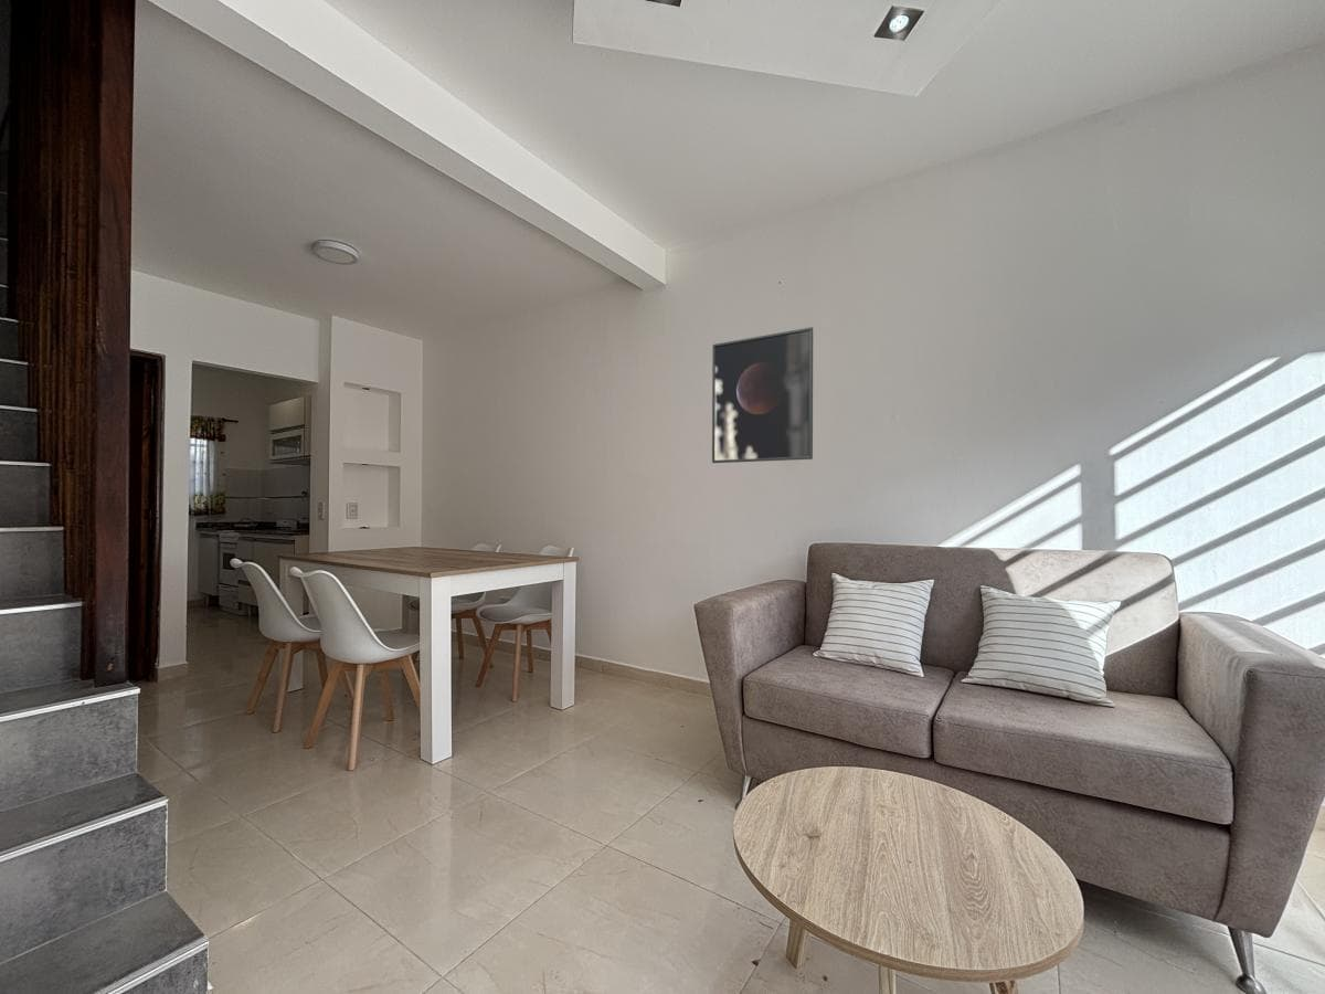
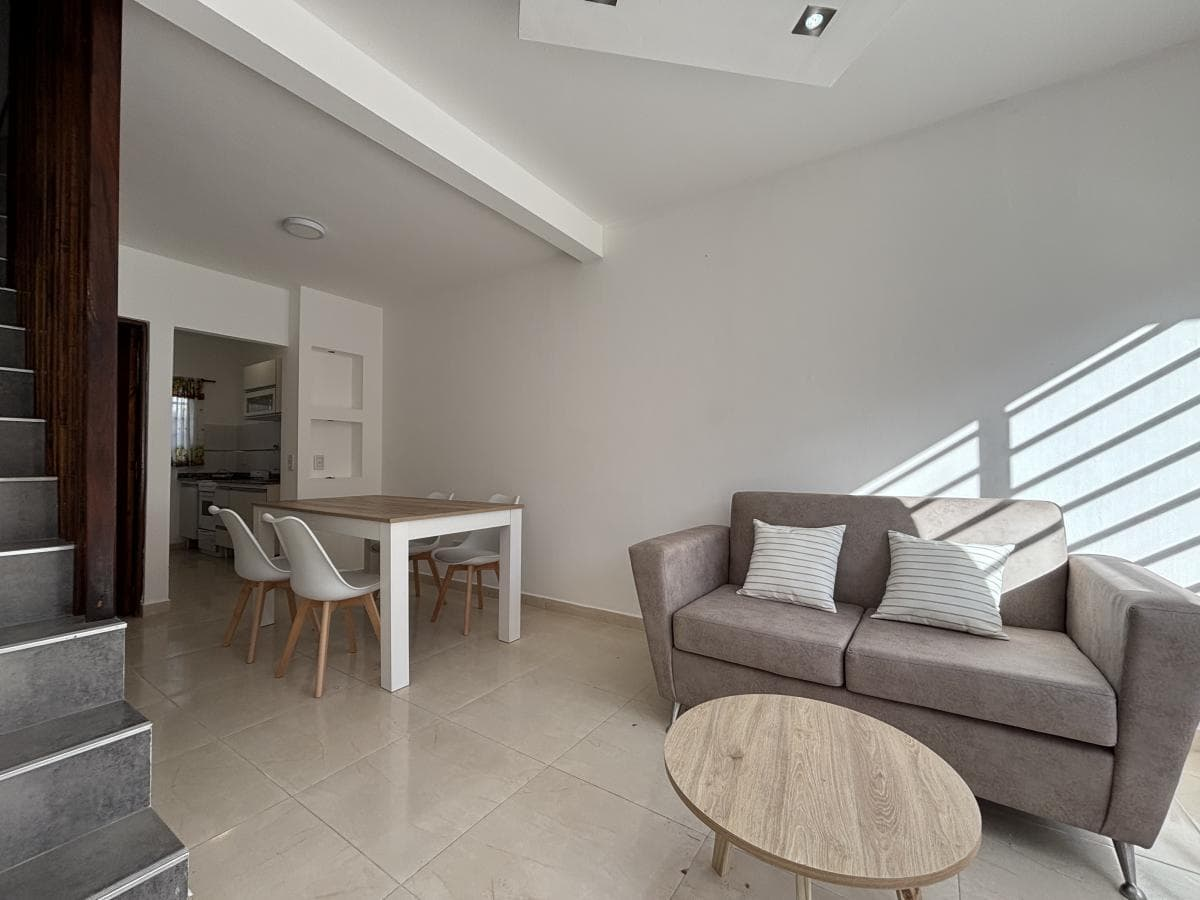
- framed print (760, 399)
